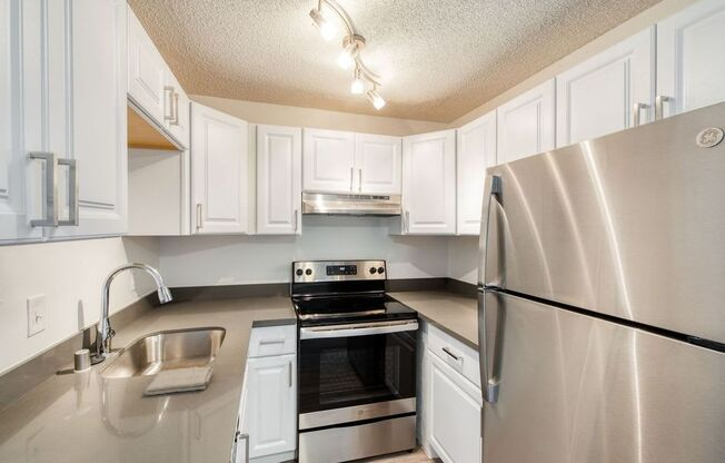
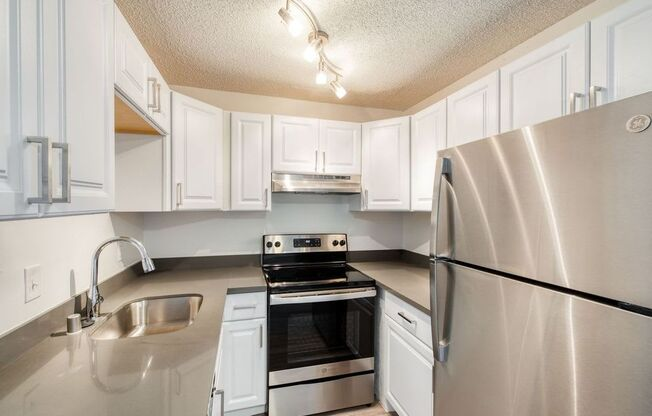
- washcloth (181, 378)
